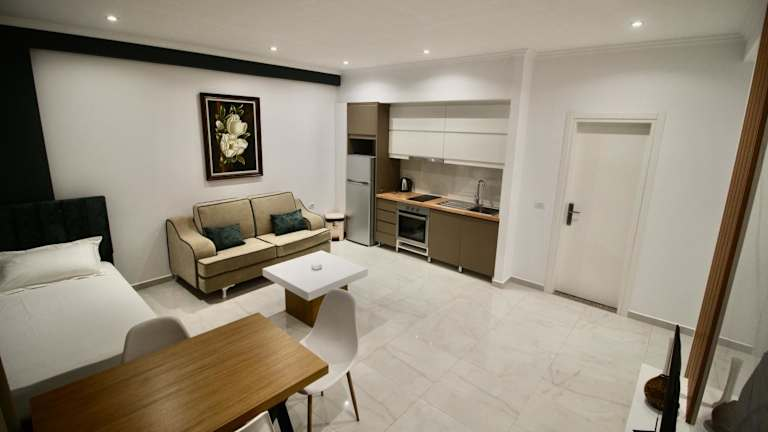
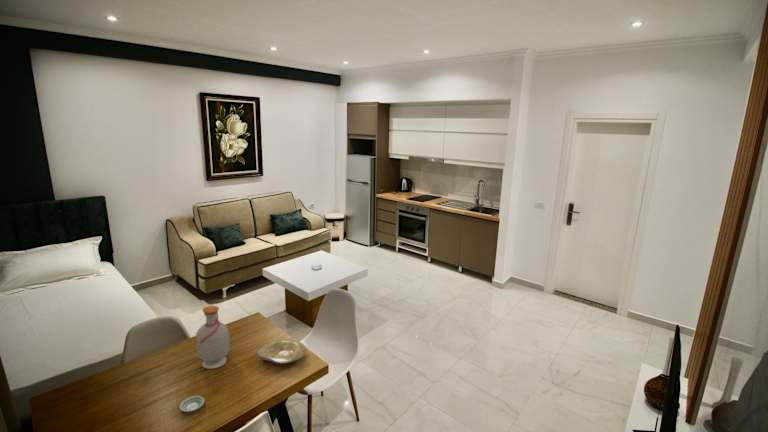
+ bottle (212, 335)
+ plate (283, 352)
+ saucer (192, 405)
